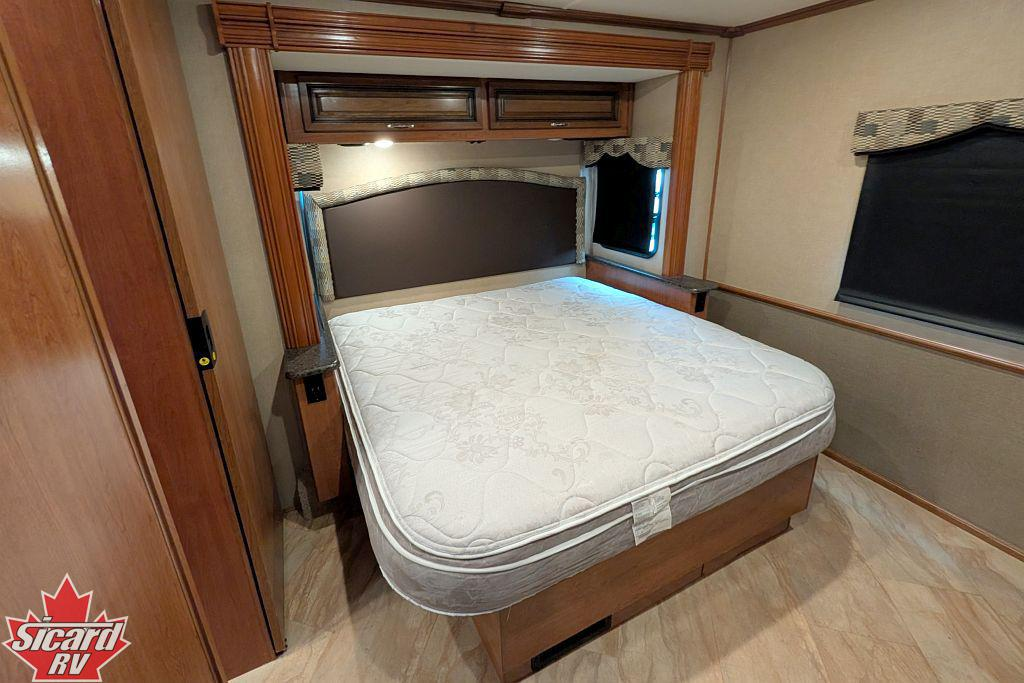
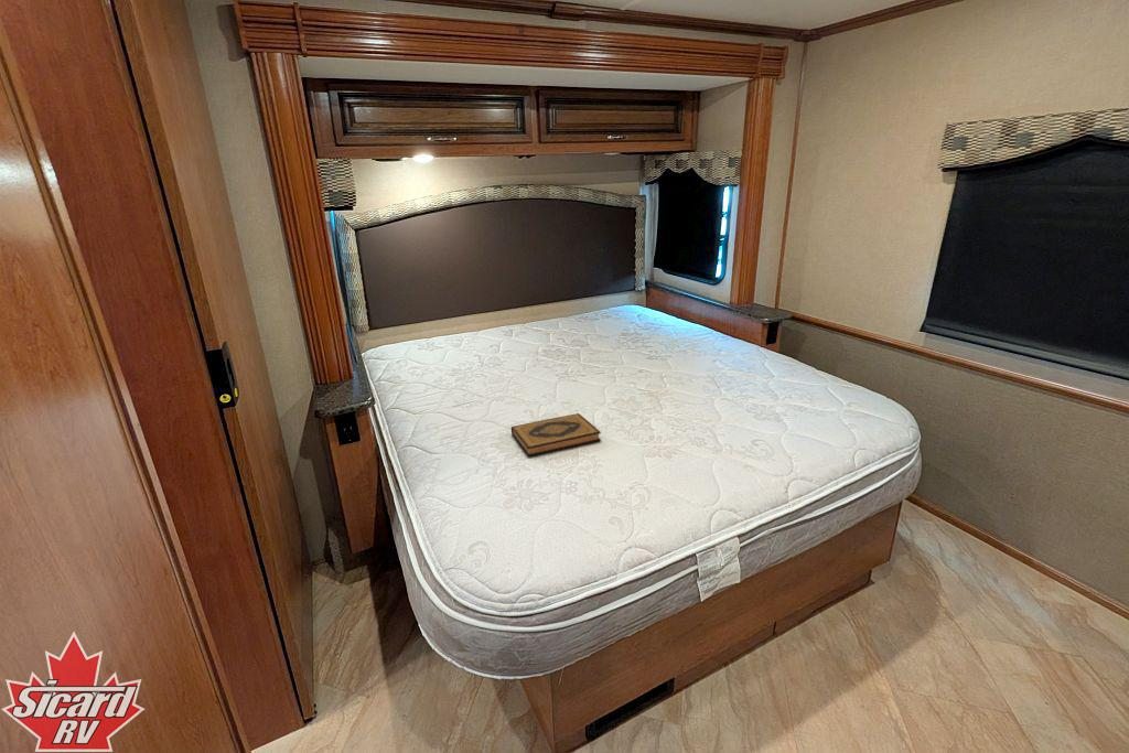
+ hardback book (555, 432)
